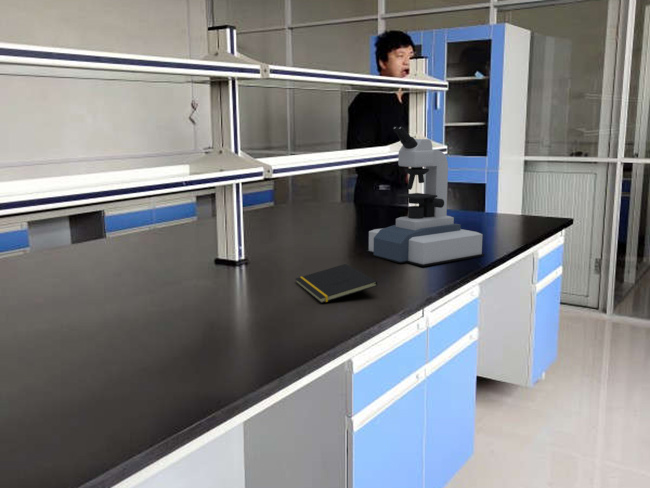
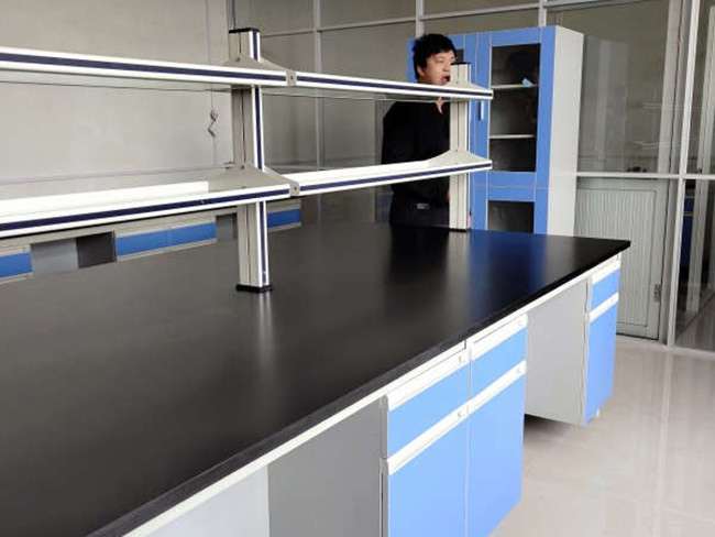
- microscope (425, 191)
- notepad (334, 282)
